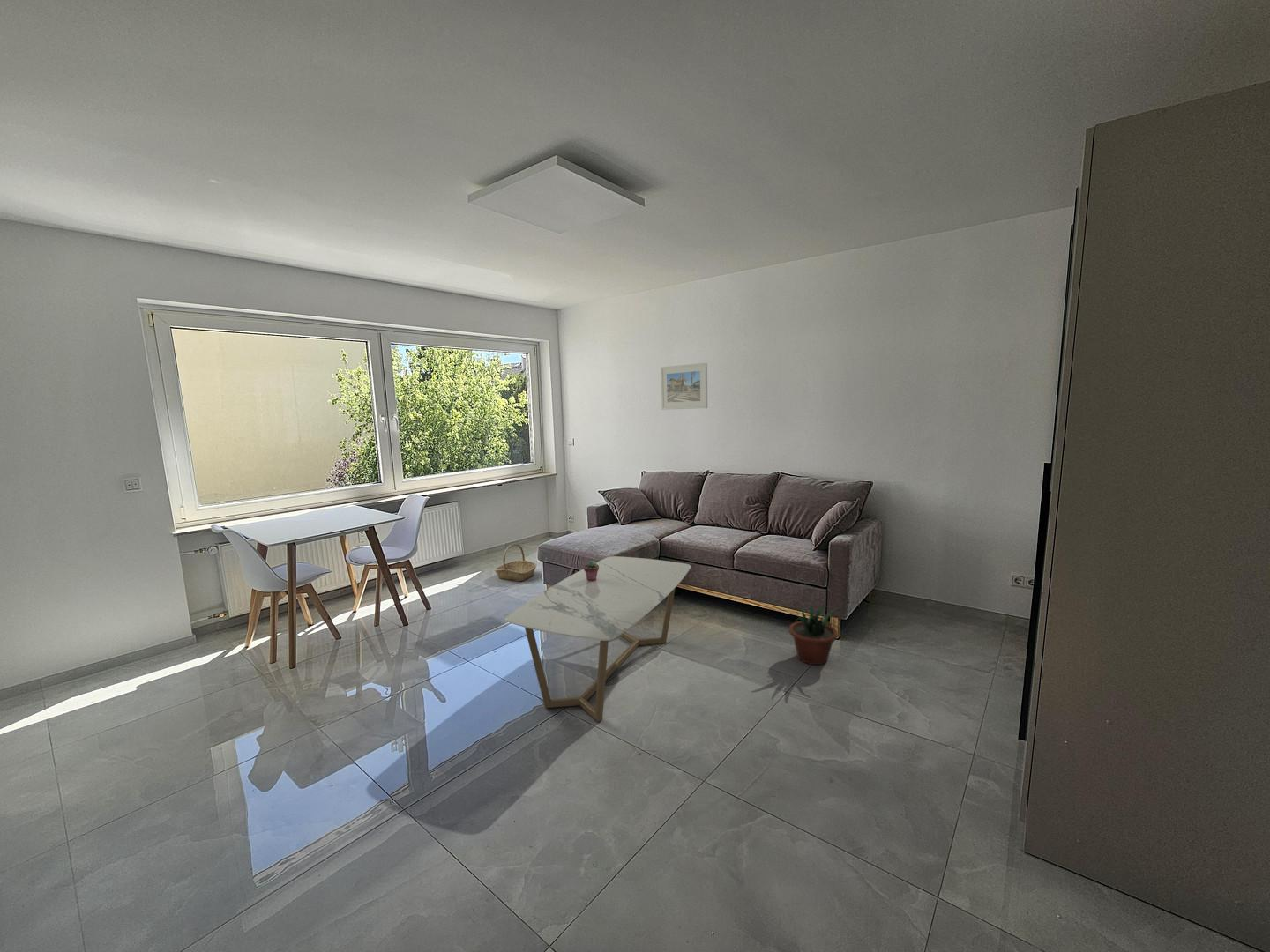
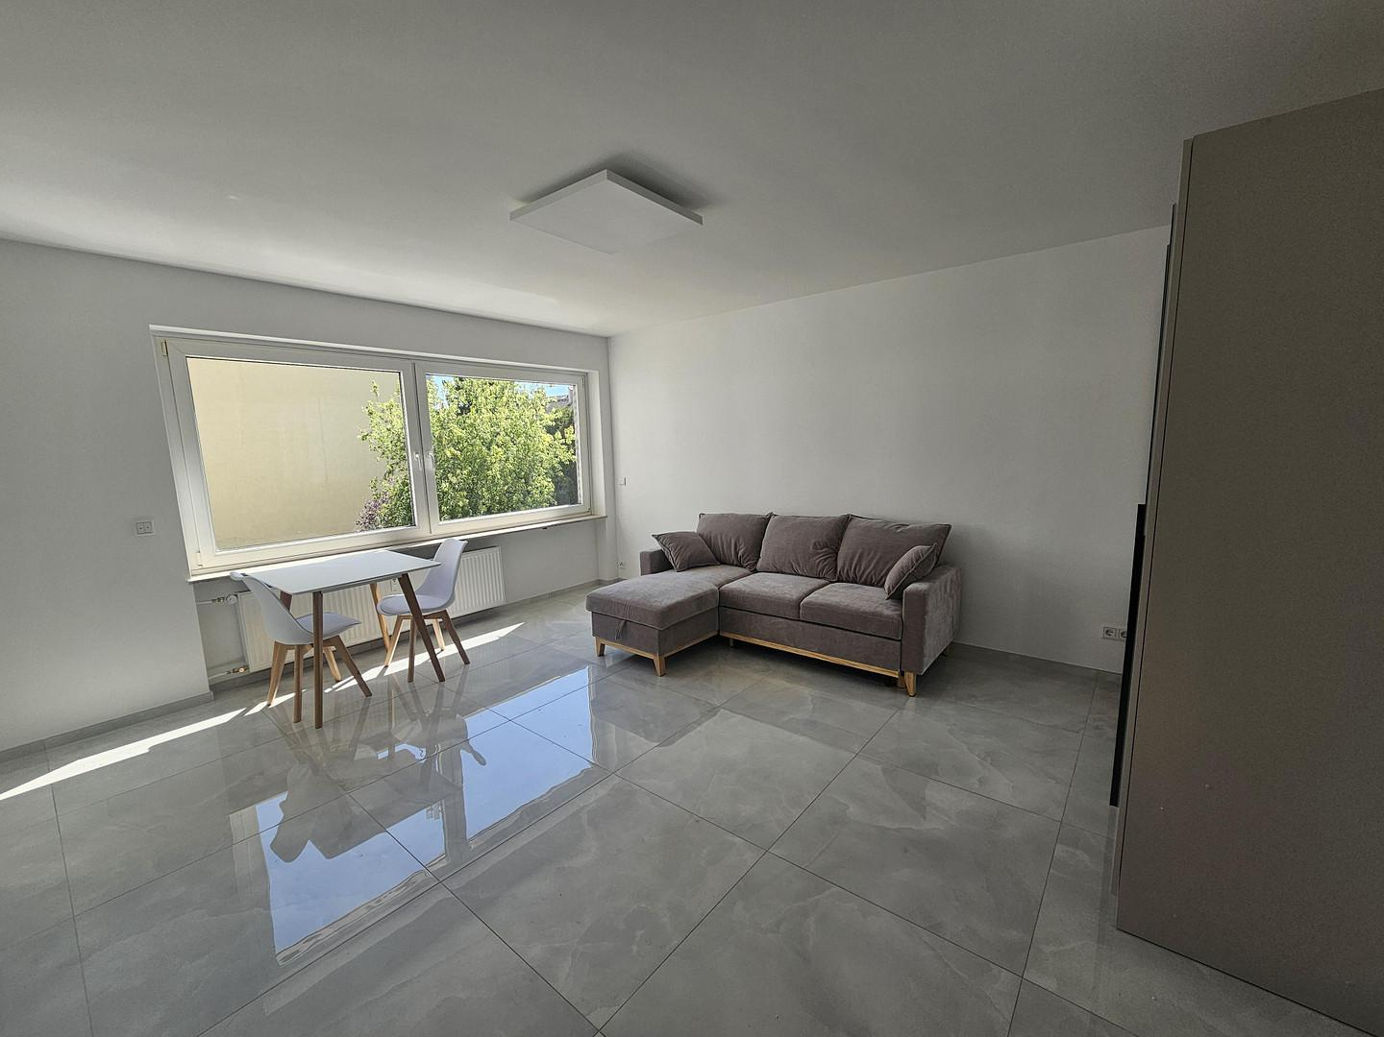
- potted plant (818, 635)
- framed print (683, 387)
- basket (515, 561)
- coffee table (611, 629)
- potted succulent (591, 569)
